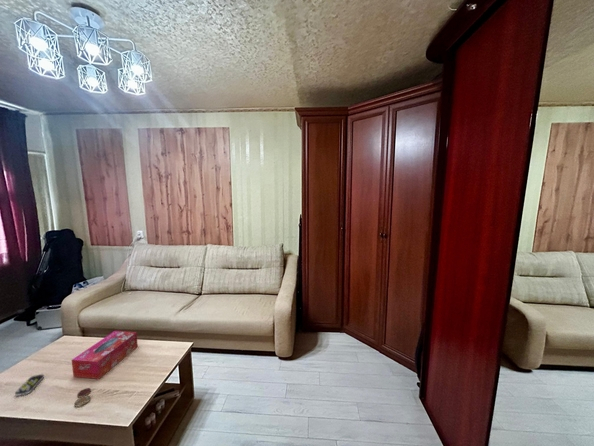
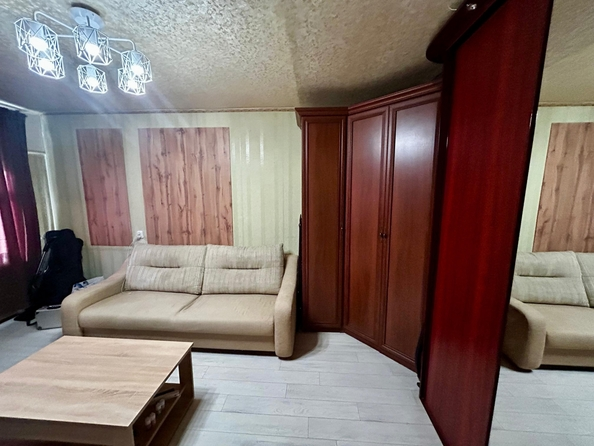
- coaster (83, 396)
- remote control (30, 384)
- tissue box (107, 352)
